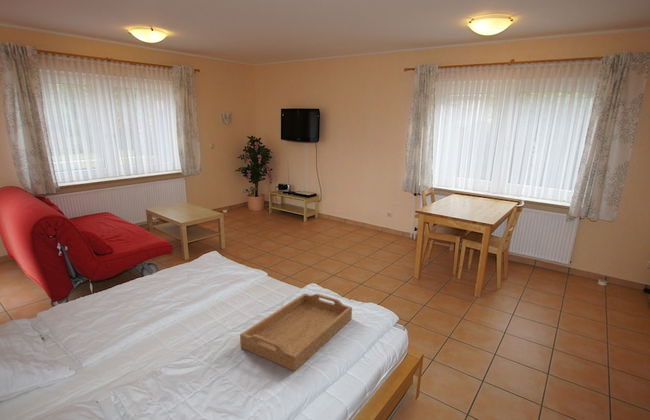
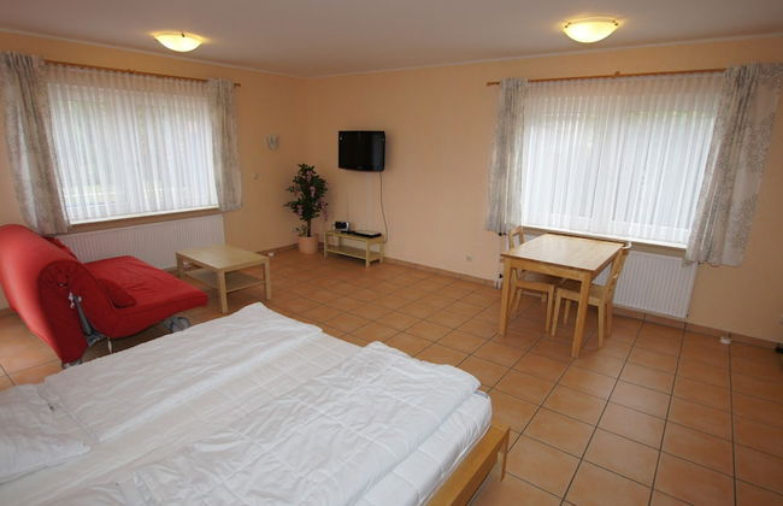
- serving tray (300, 323)
